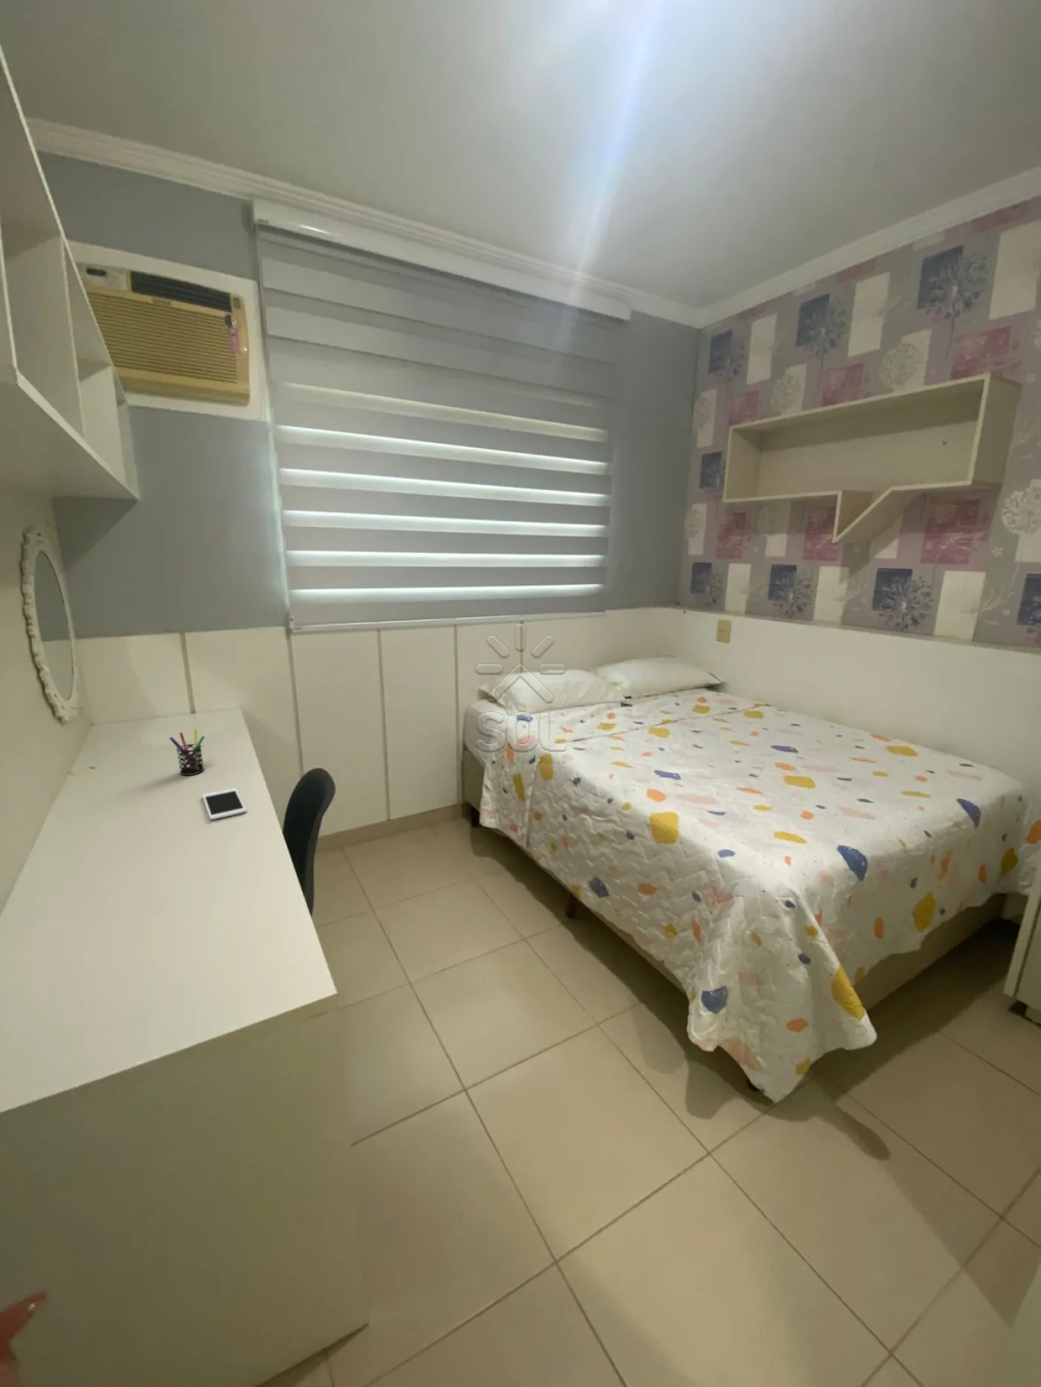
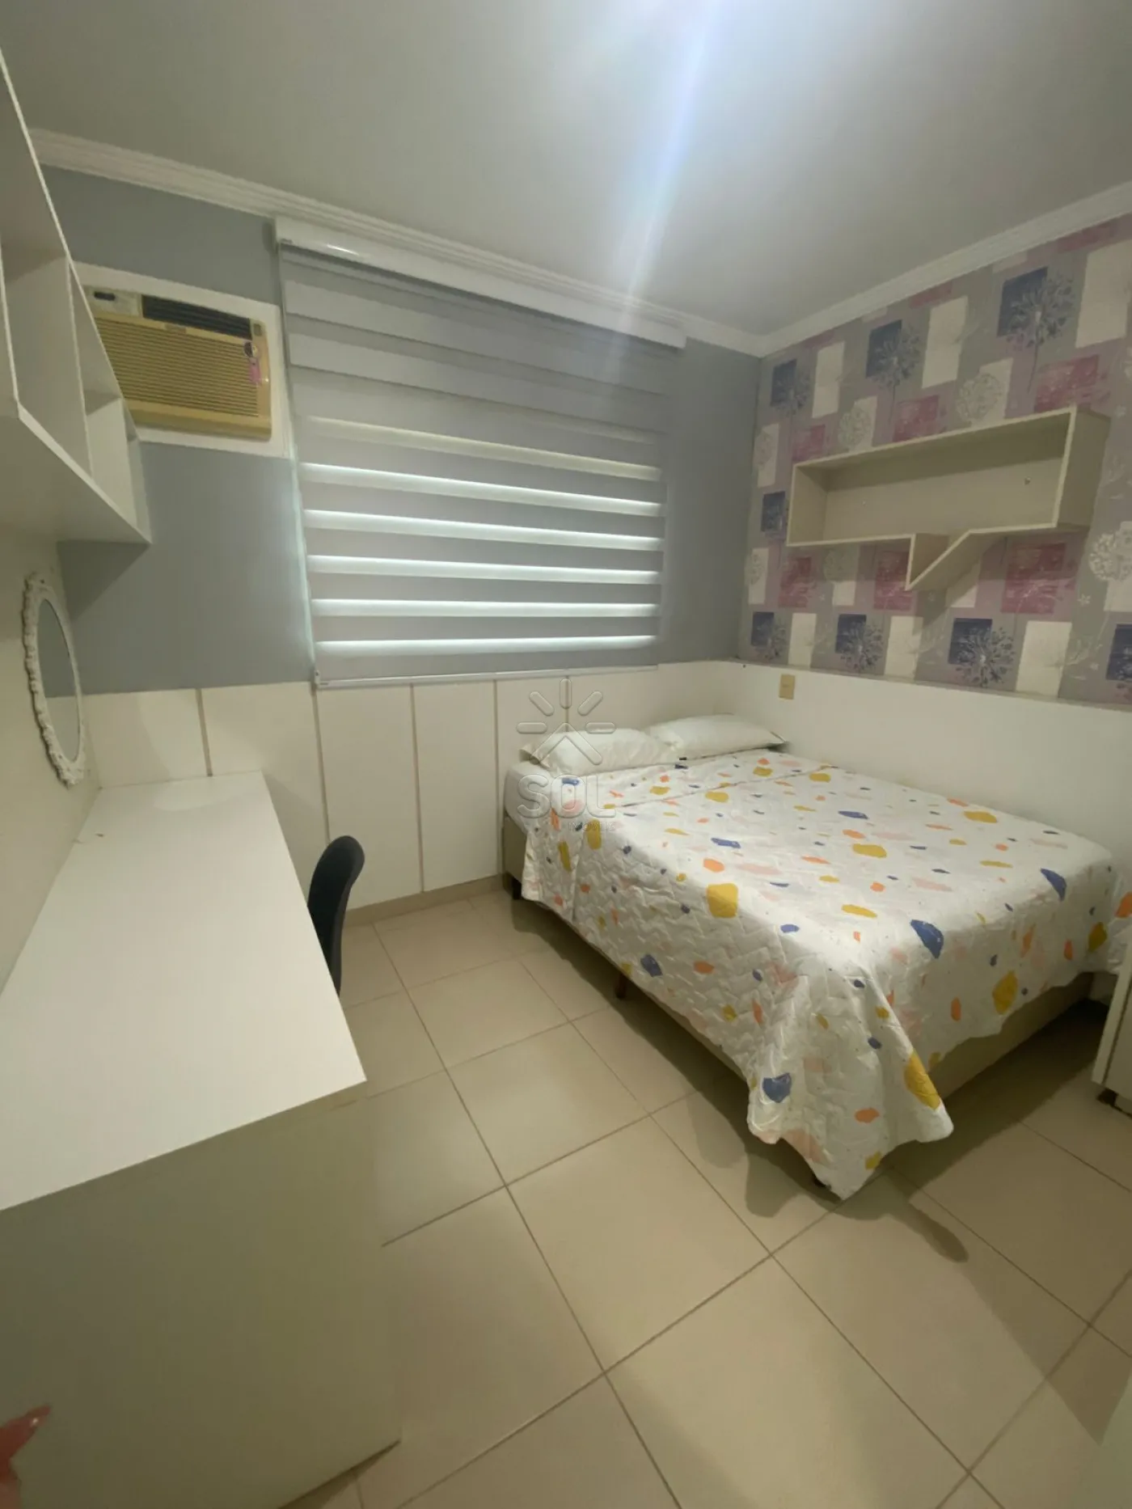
- pen holder (191, 751)
- cell phone (224, 802)
